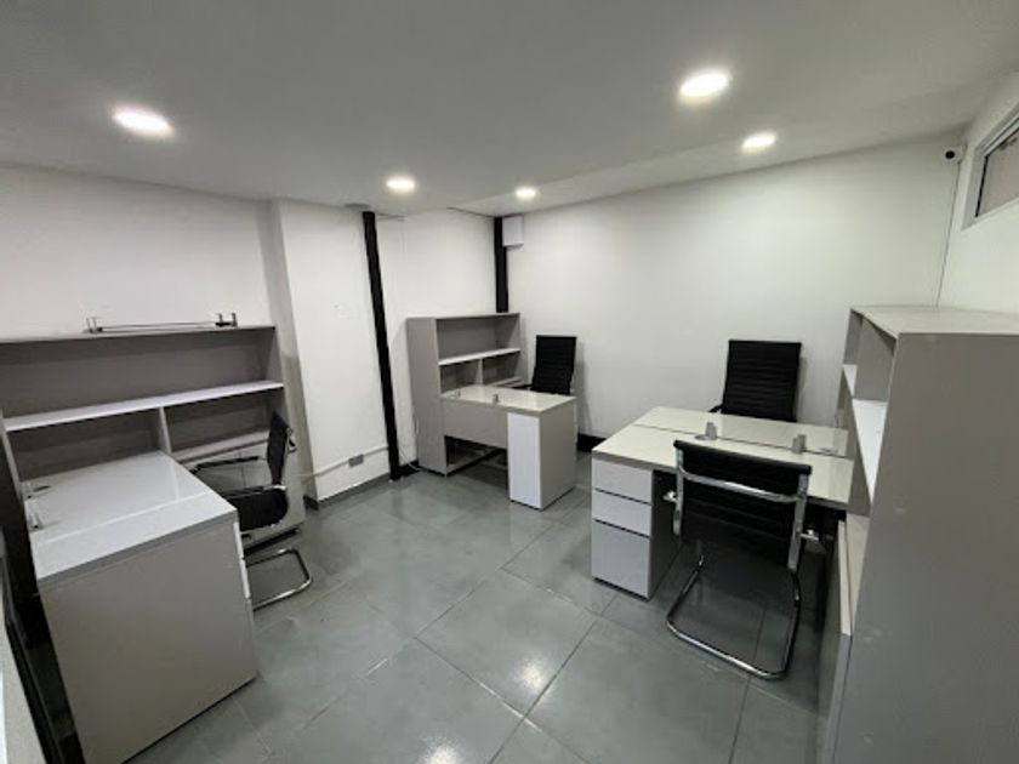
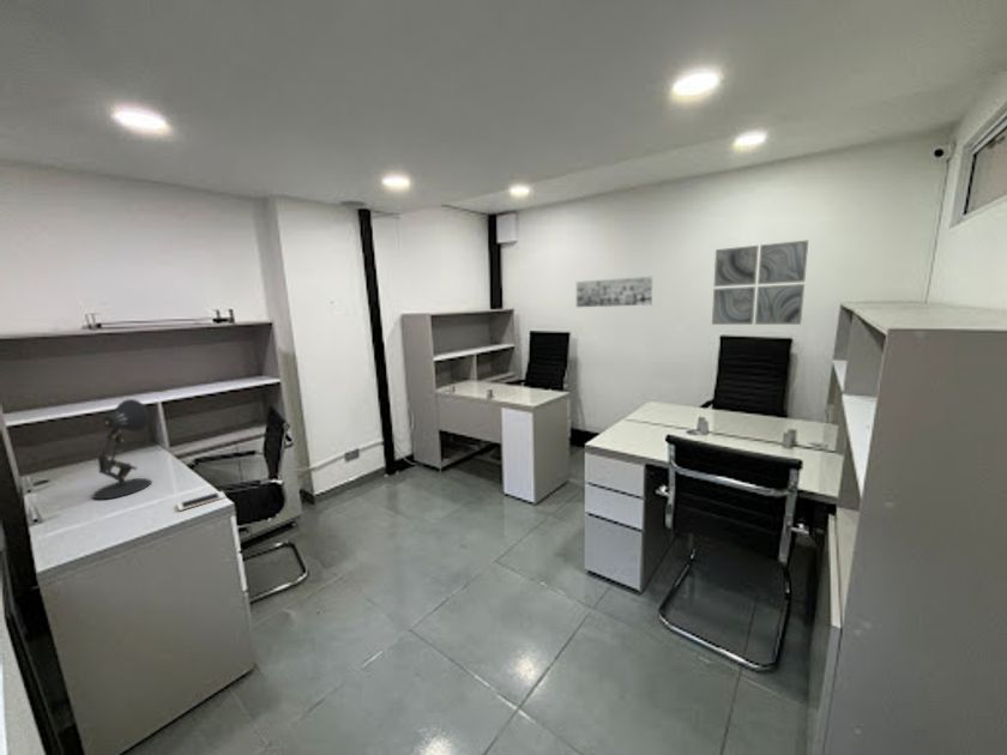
+ wall art (758, 286)
+ cell phone (201, 500)
+ wall art (611, 292)
+ desk lamp (116, 447)
